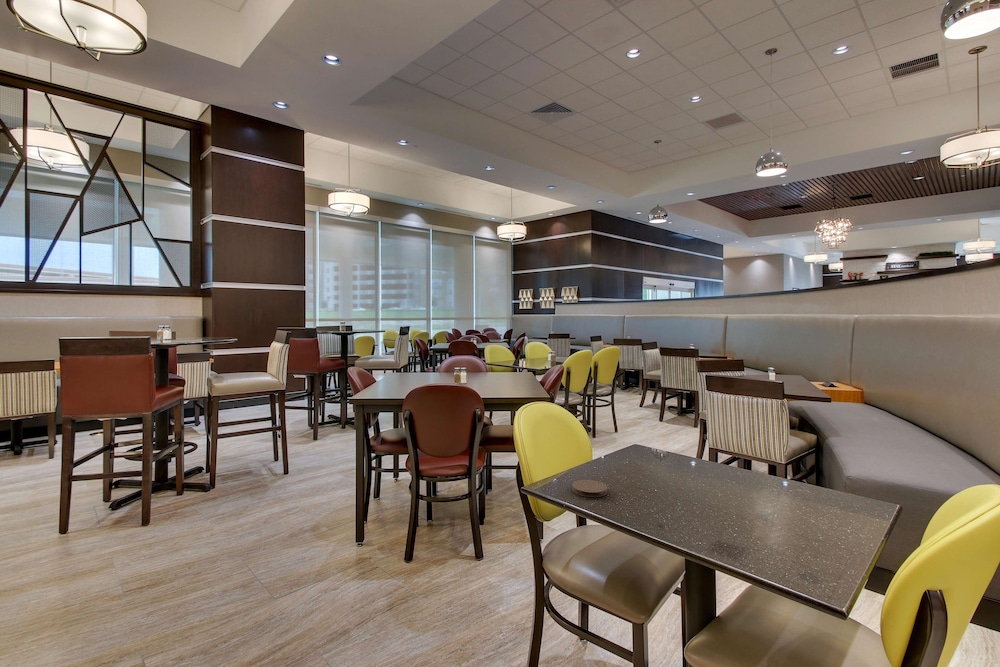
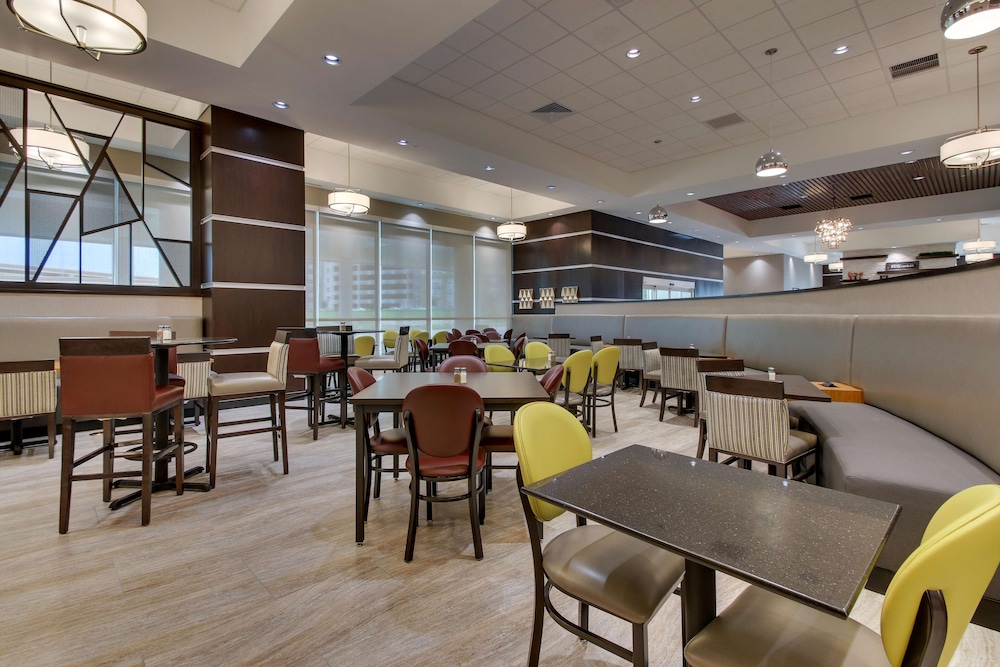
- coaster (589, 488)
